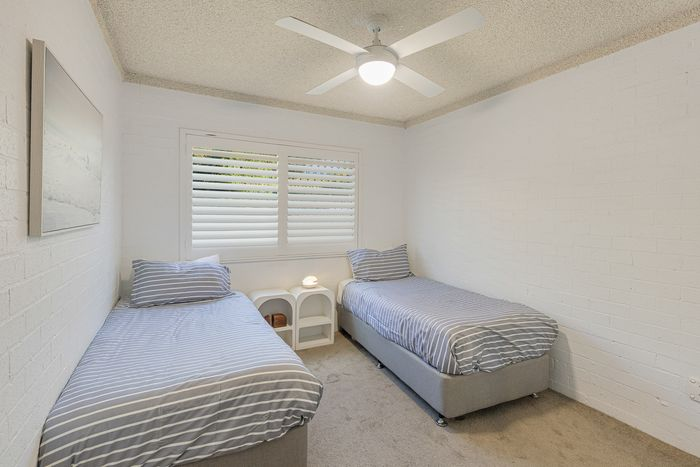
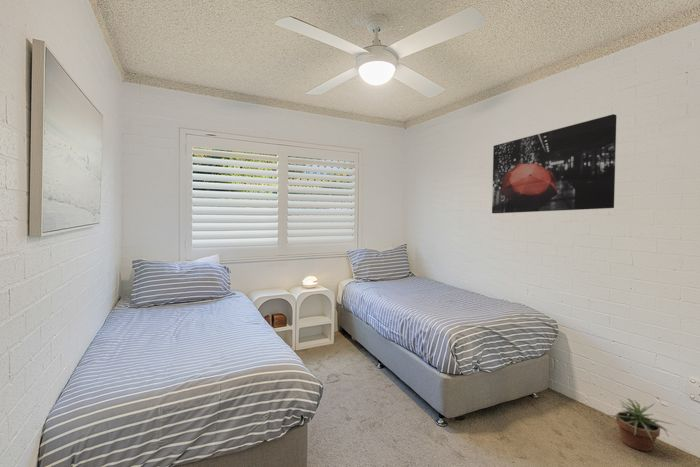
+ potted plant (638, 423)
+ wall art (544, 172)
